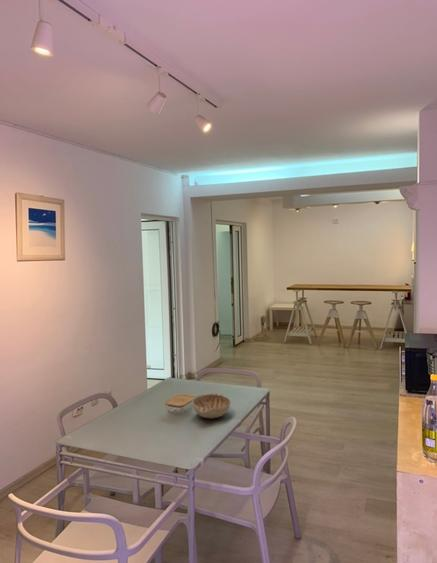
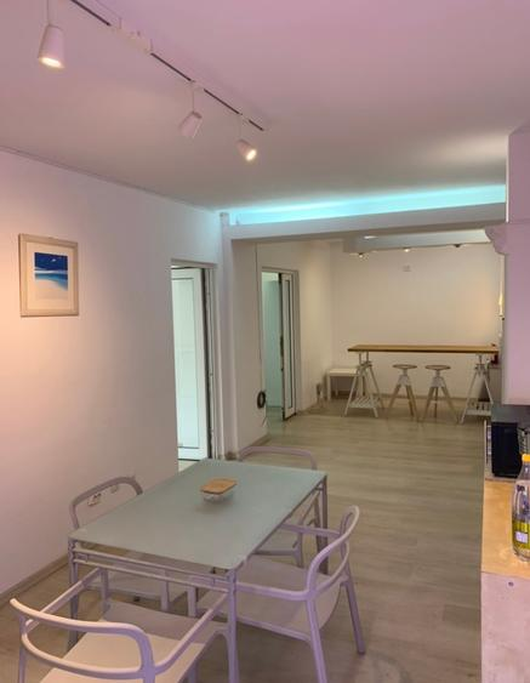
- decorative bowl (211, 408)
